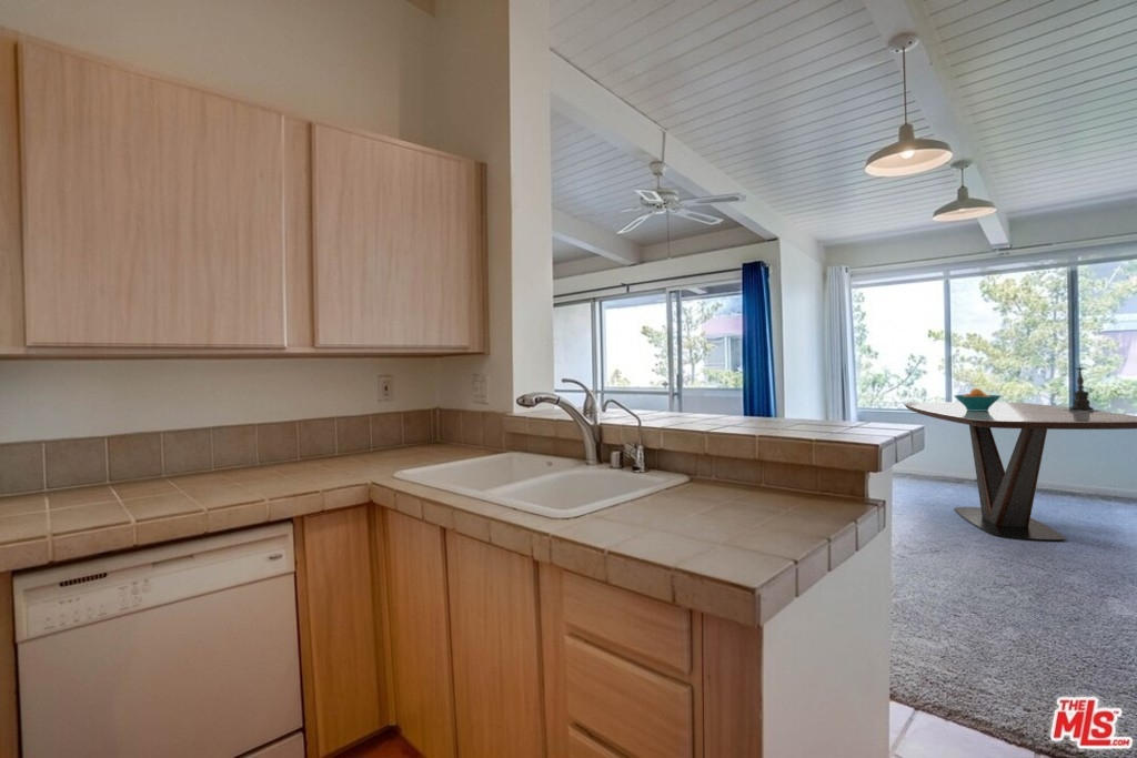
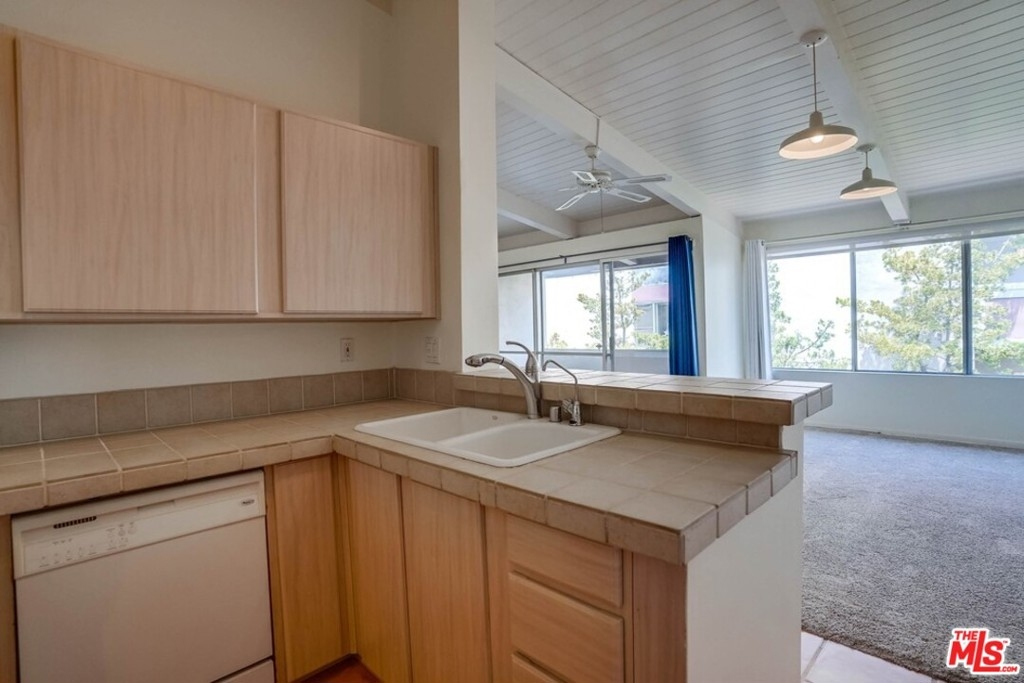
- candle holder (1080, 385)
- fruit bowl (977, 398)
- dining table (1003, 466)
